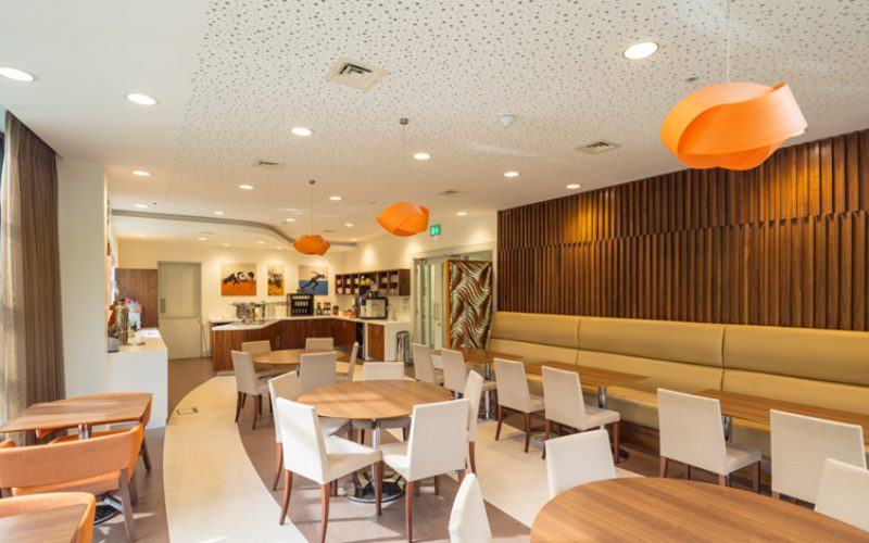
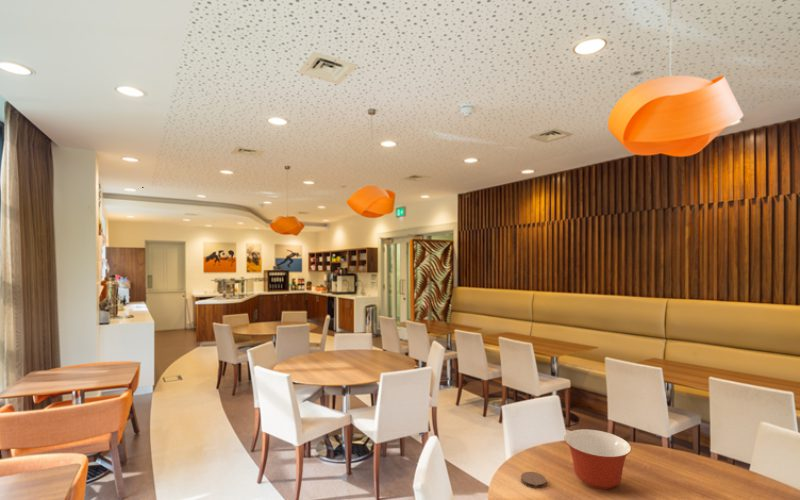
+ coaster (533, 479)
+ mixing bowl (597, 461)
